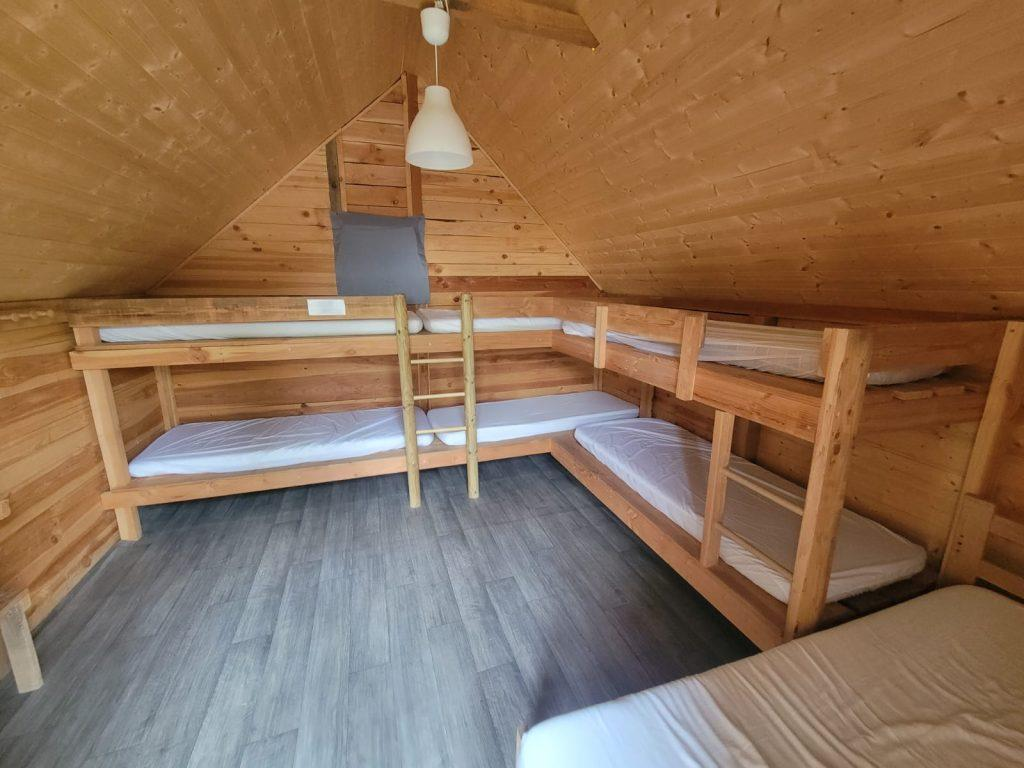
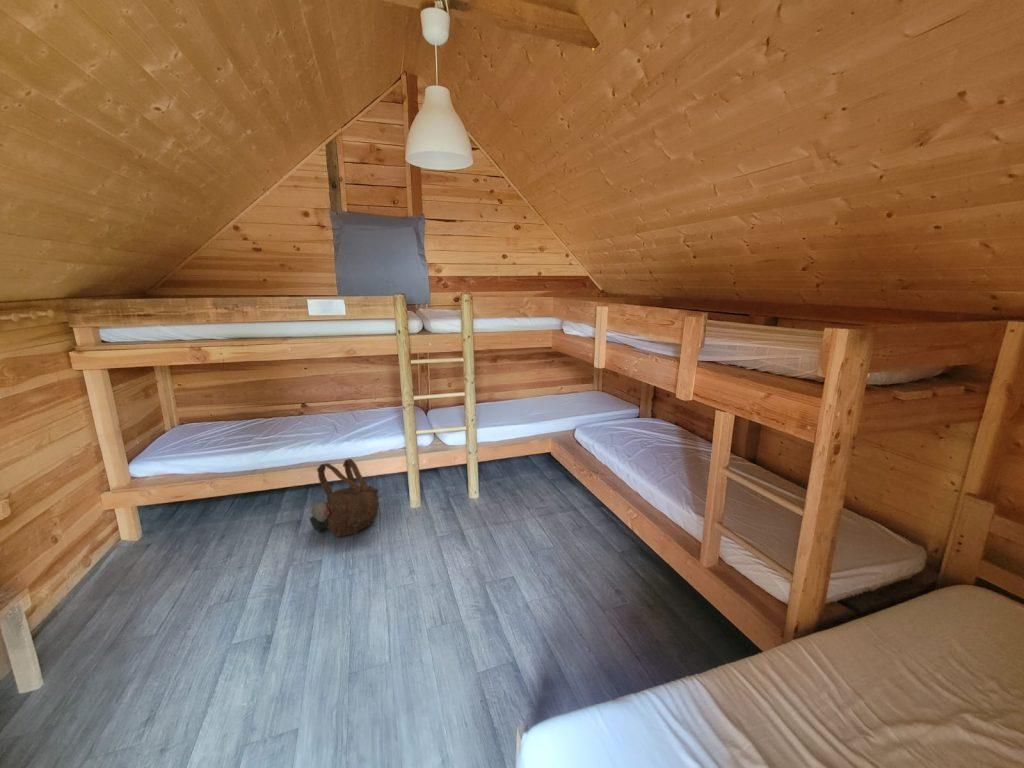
+ backpack (351, 500)
